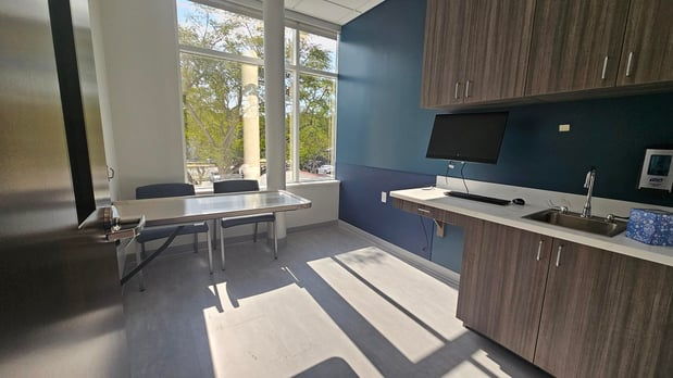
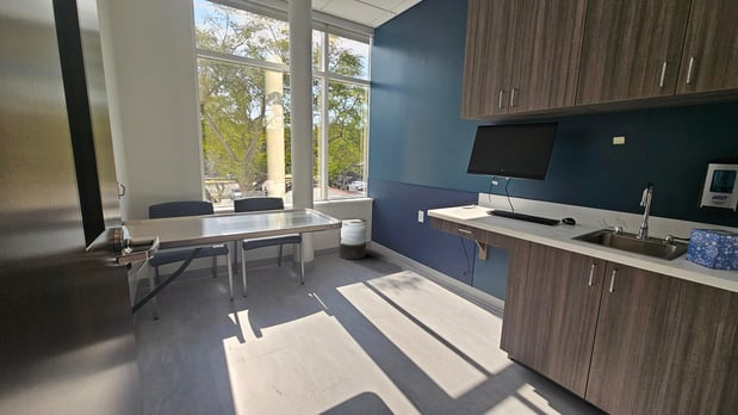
+ trash can (352, 237)
